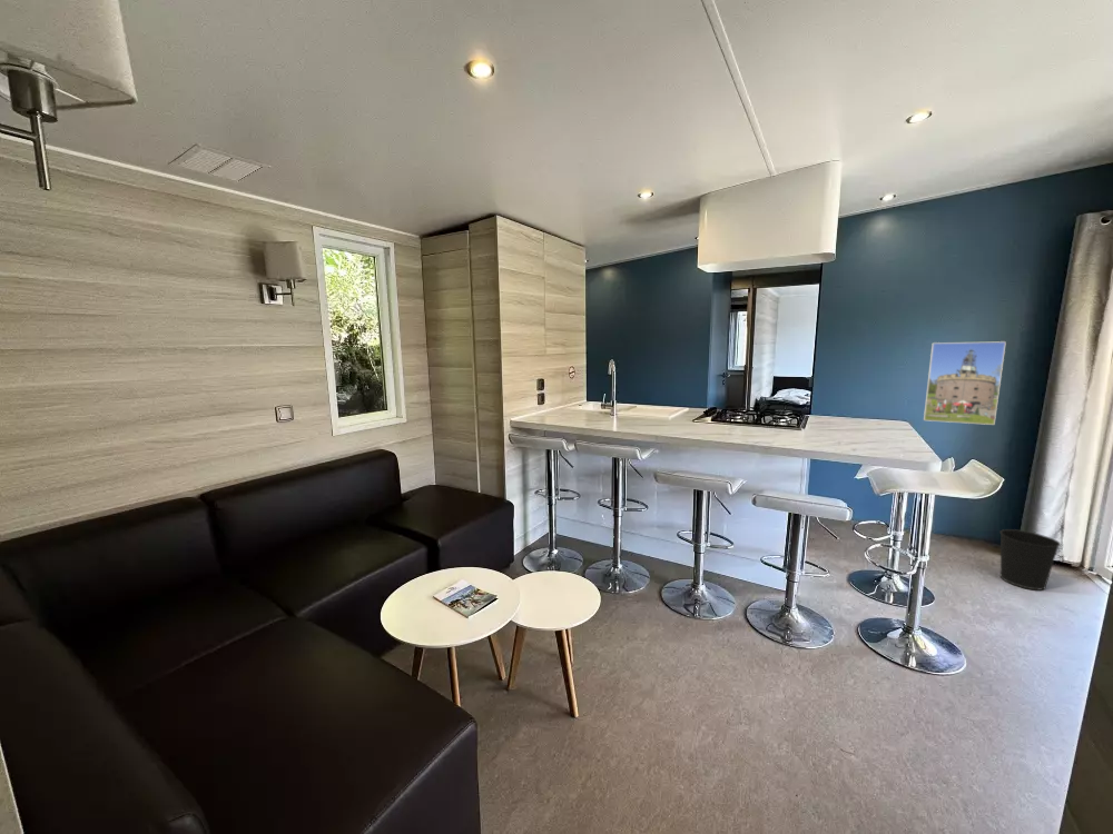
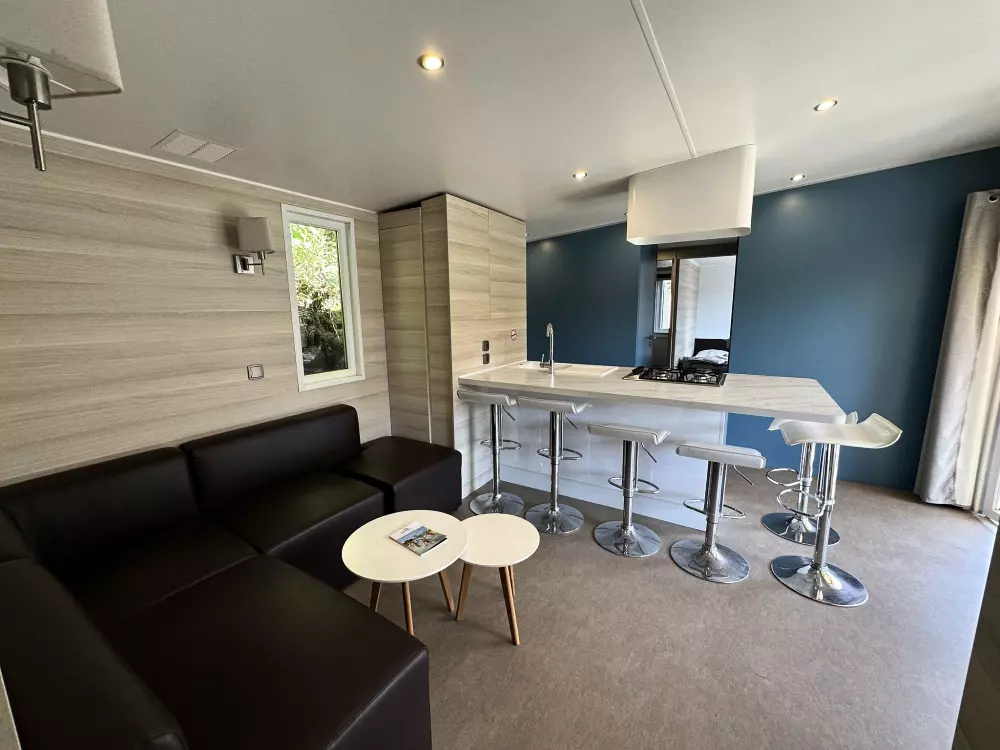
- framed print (962, 383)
- wastebasket (1025, 559)
